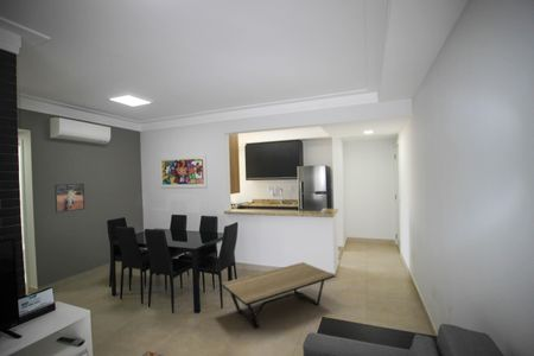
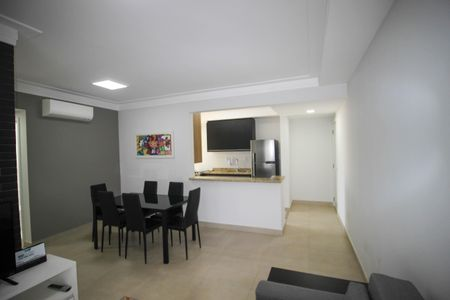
- coffee table (280, 293)
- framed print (70, 197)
